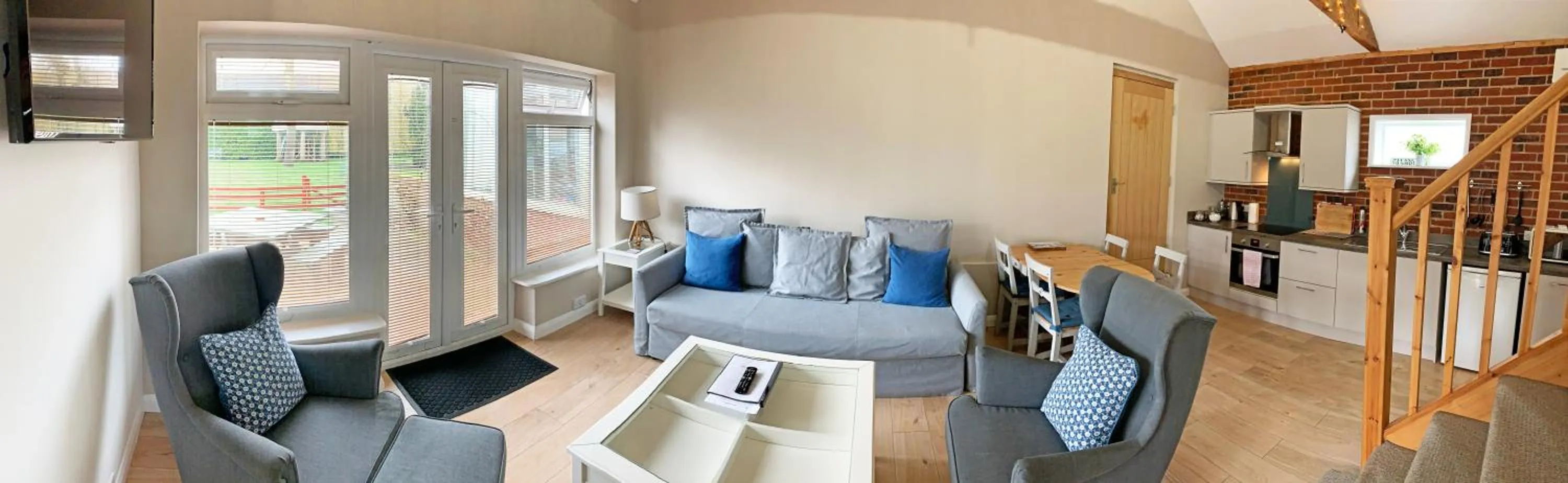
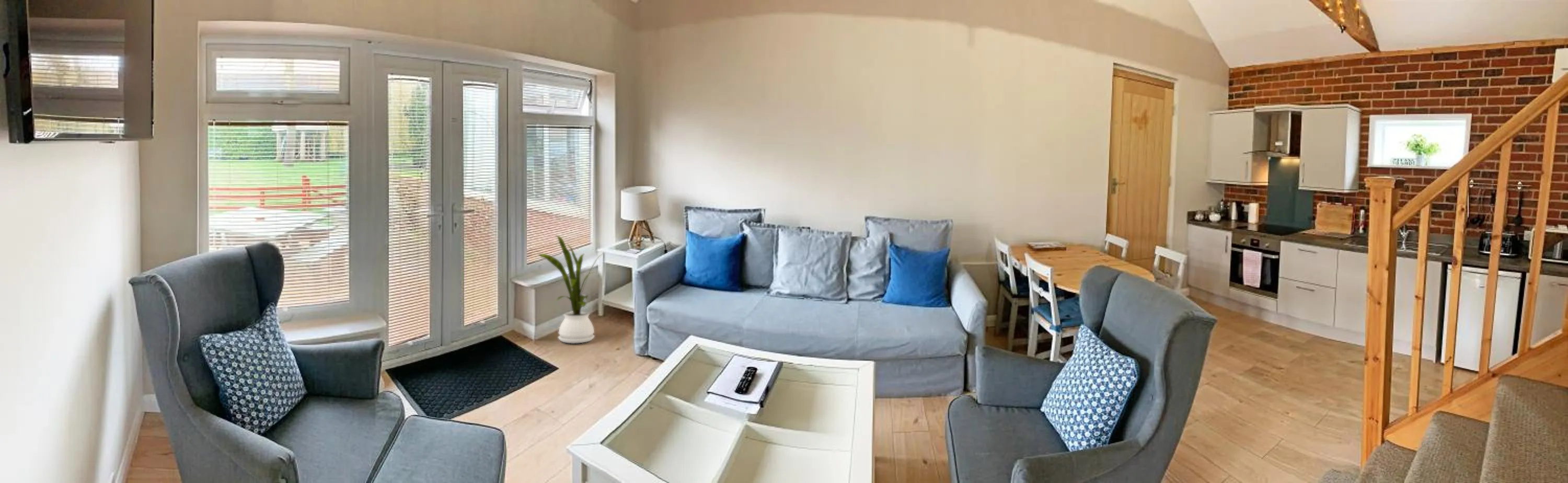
+ house plant (573, 288)
